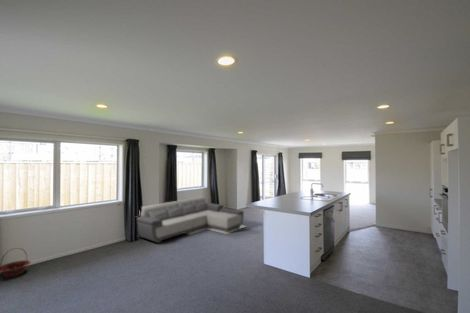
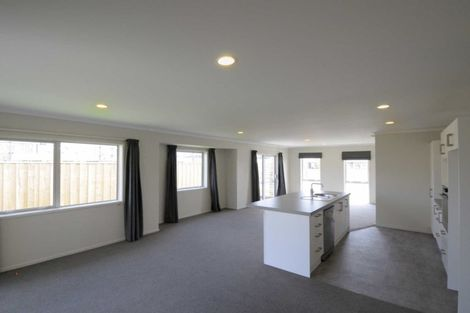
- sectional sofa (193, 217)
- basket (14, 262)
